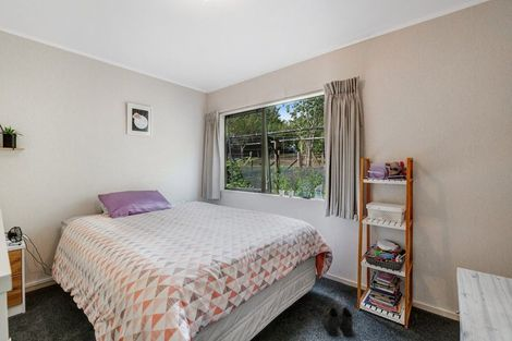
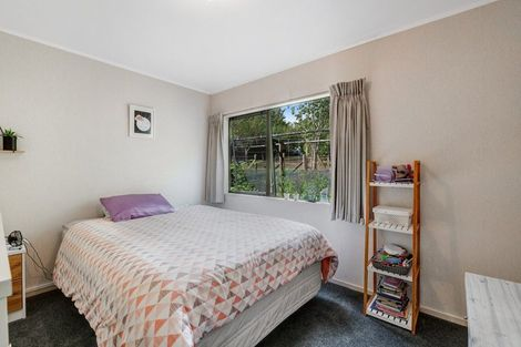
- boots (337, 316)
